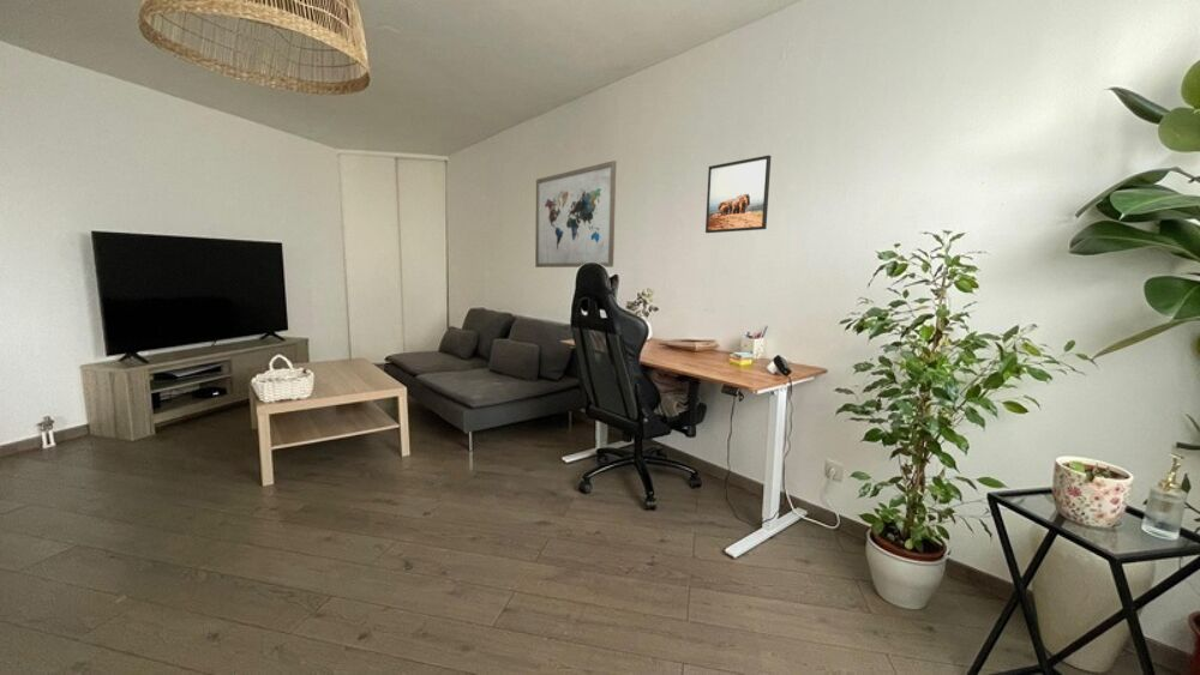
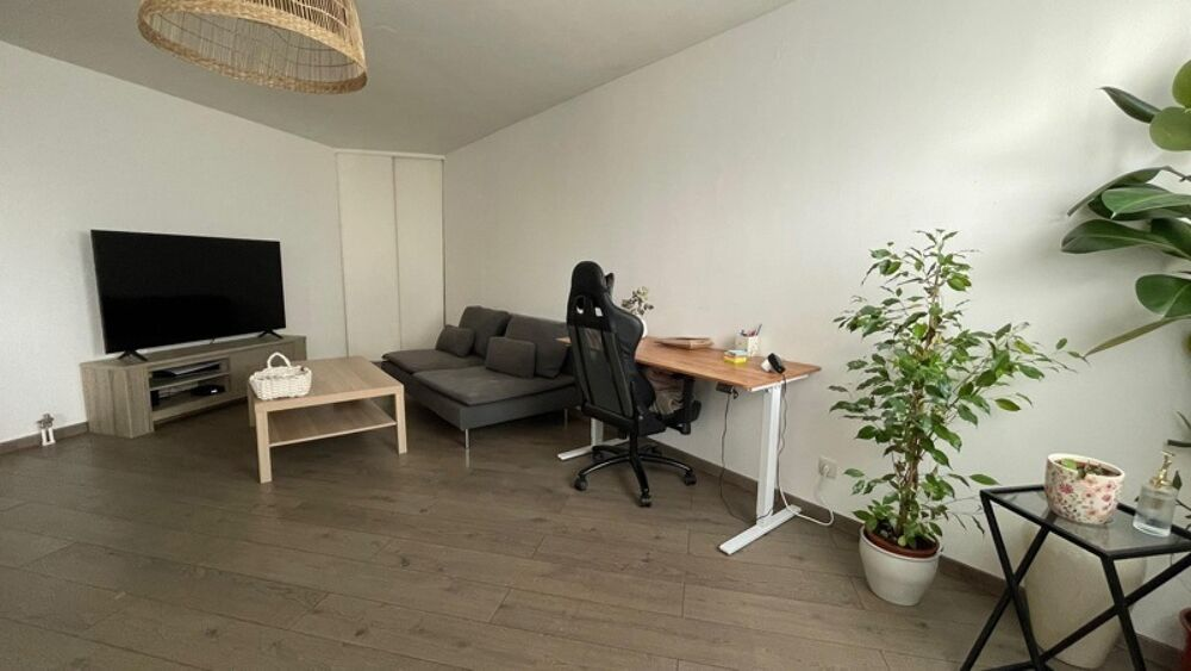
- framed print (736, 195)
- wall art (571, 219)
